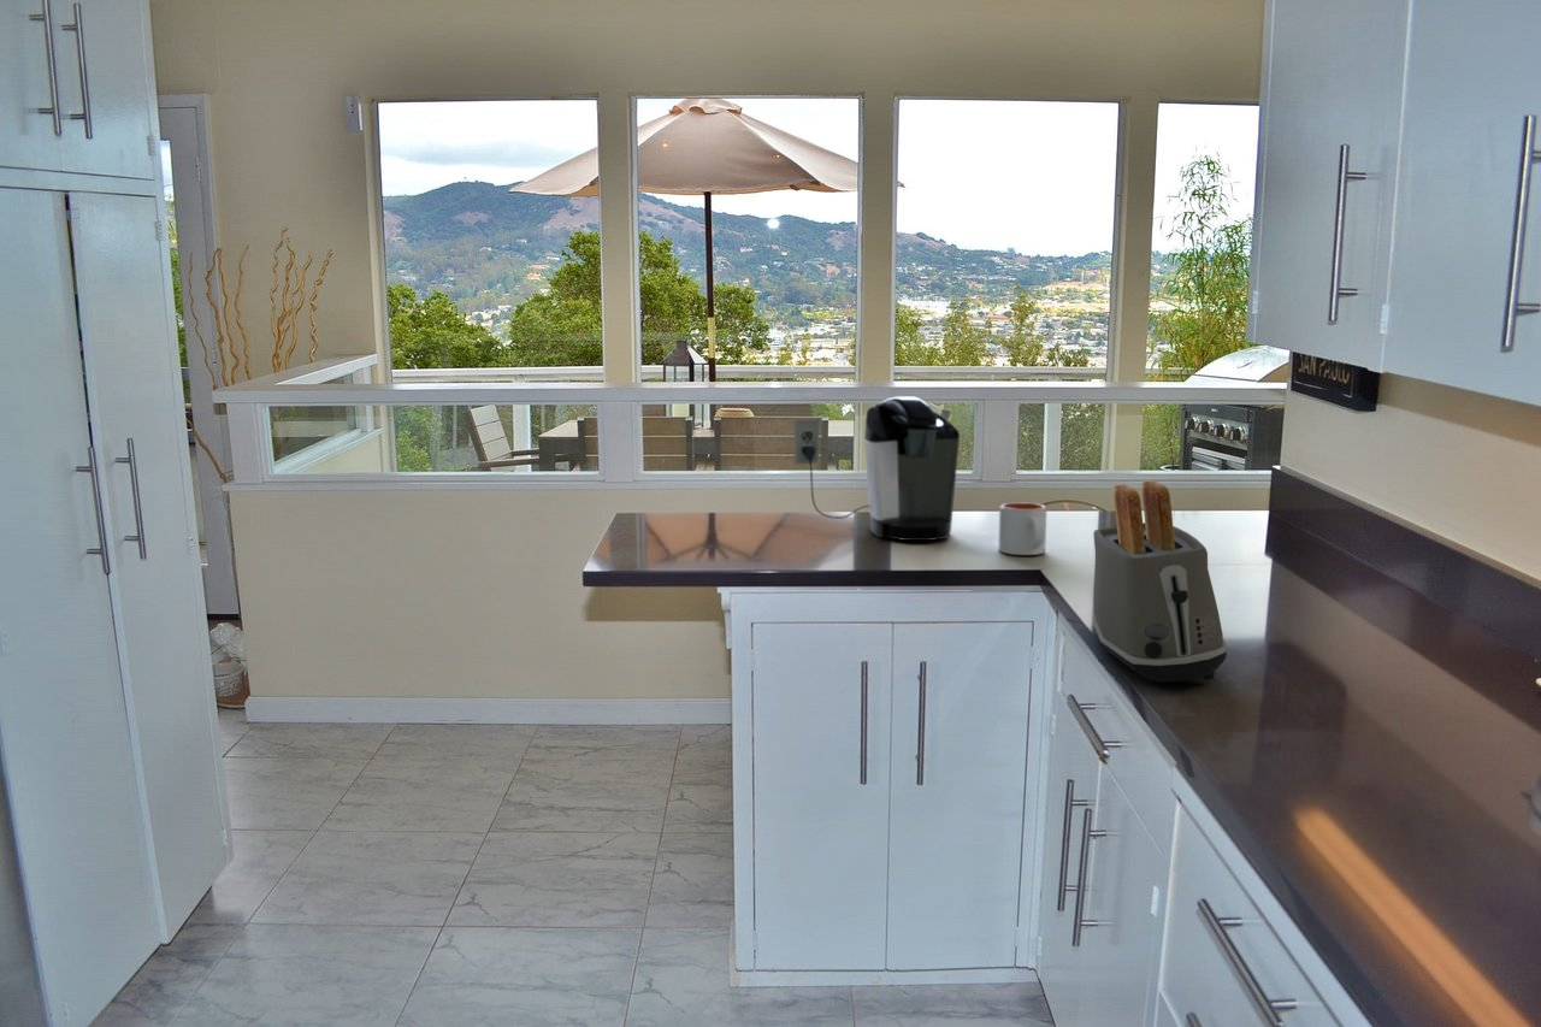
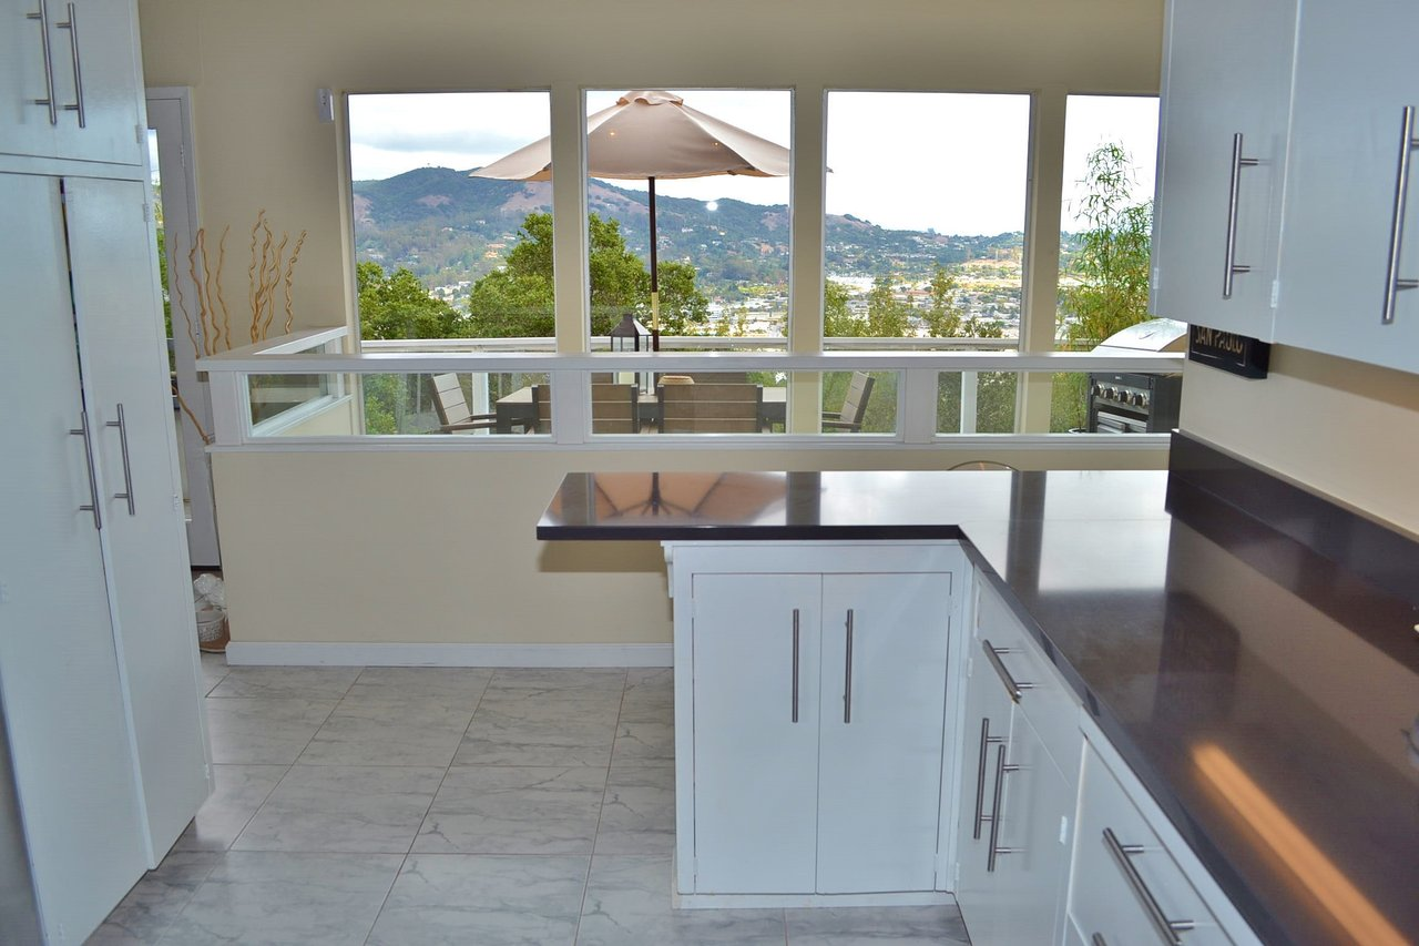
- coffee maker (884, 466)
- mug (1026, 530)
- toaster (1158, 572)
